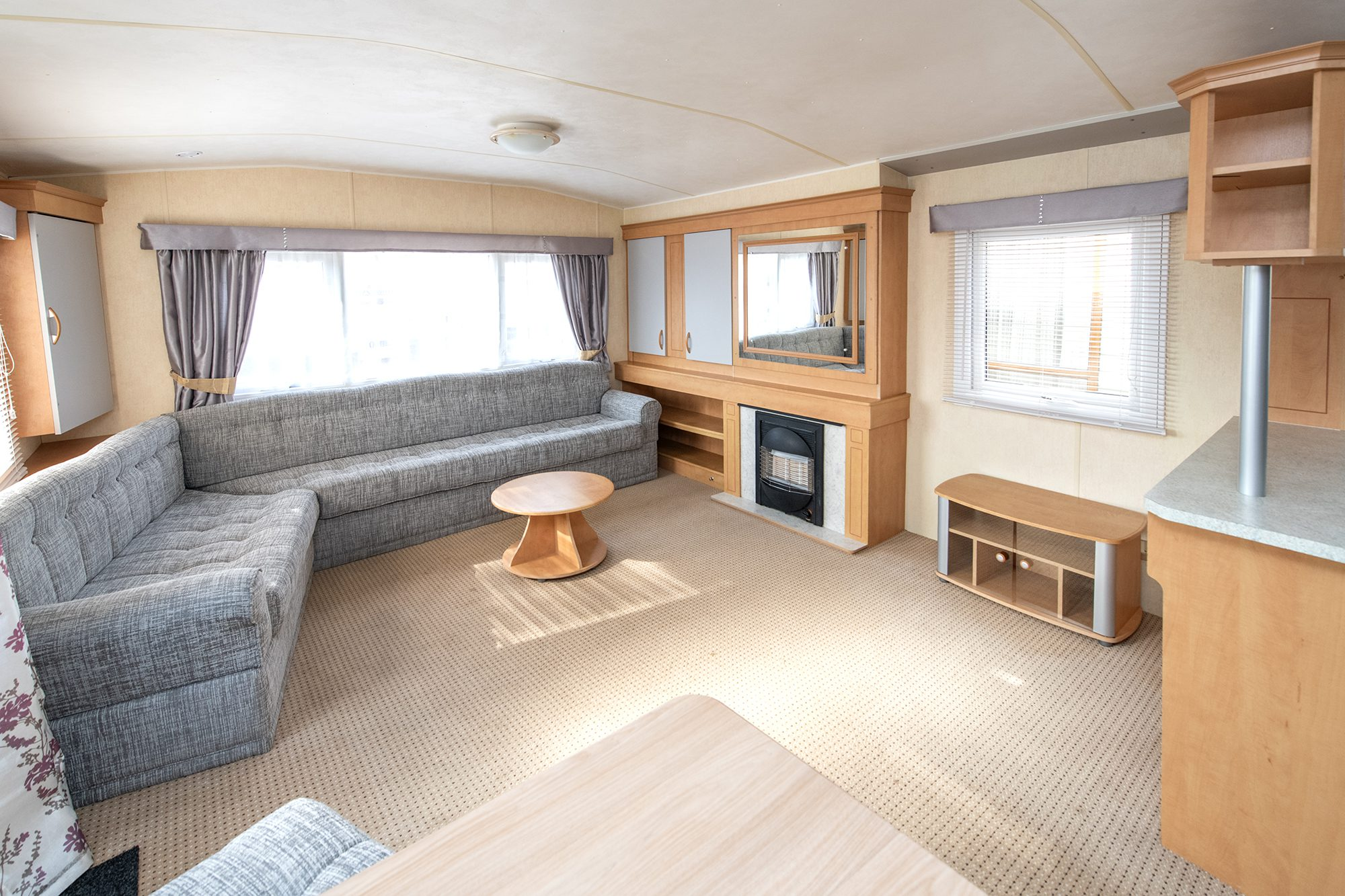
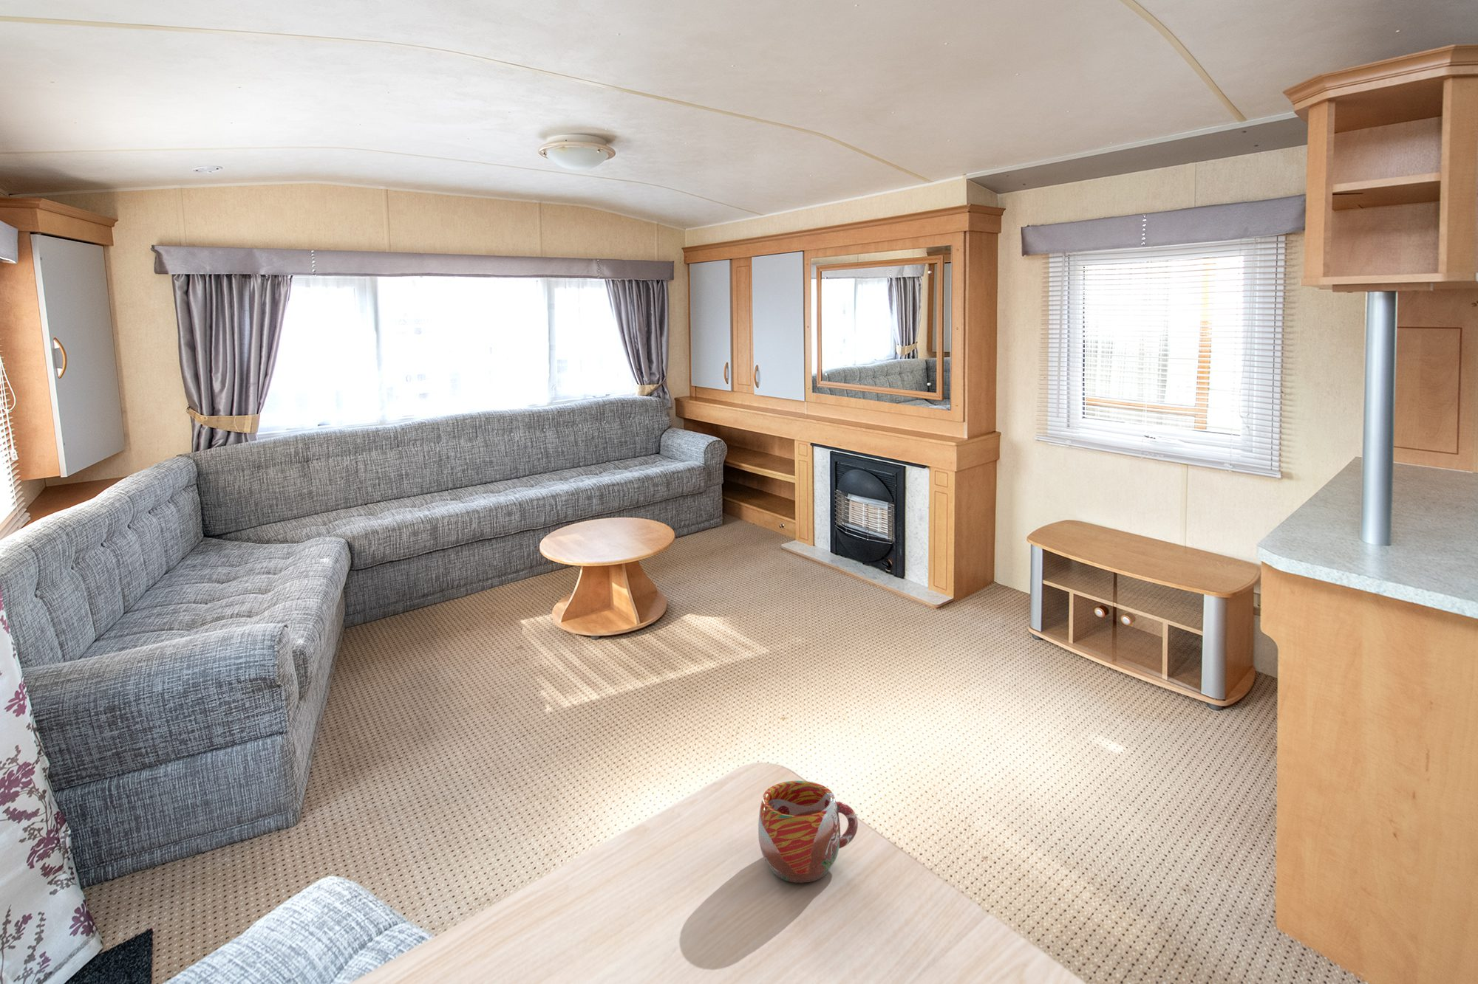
+ mug (809, 830)
